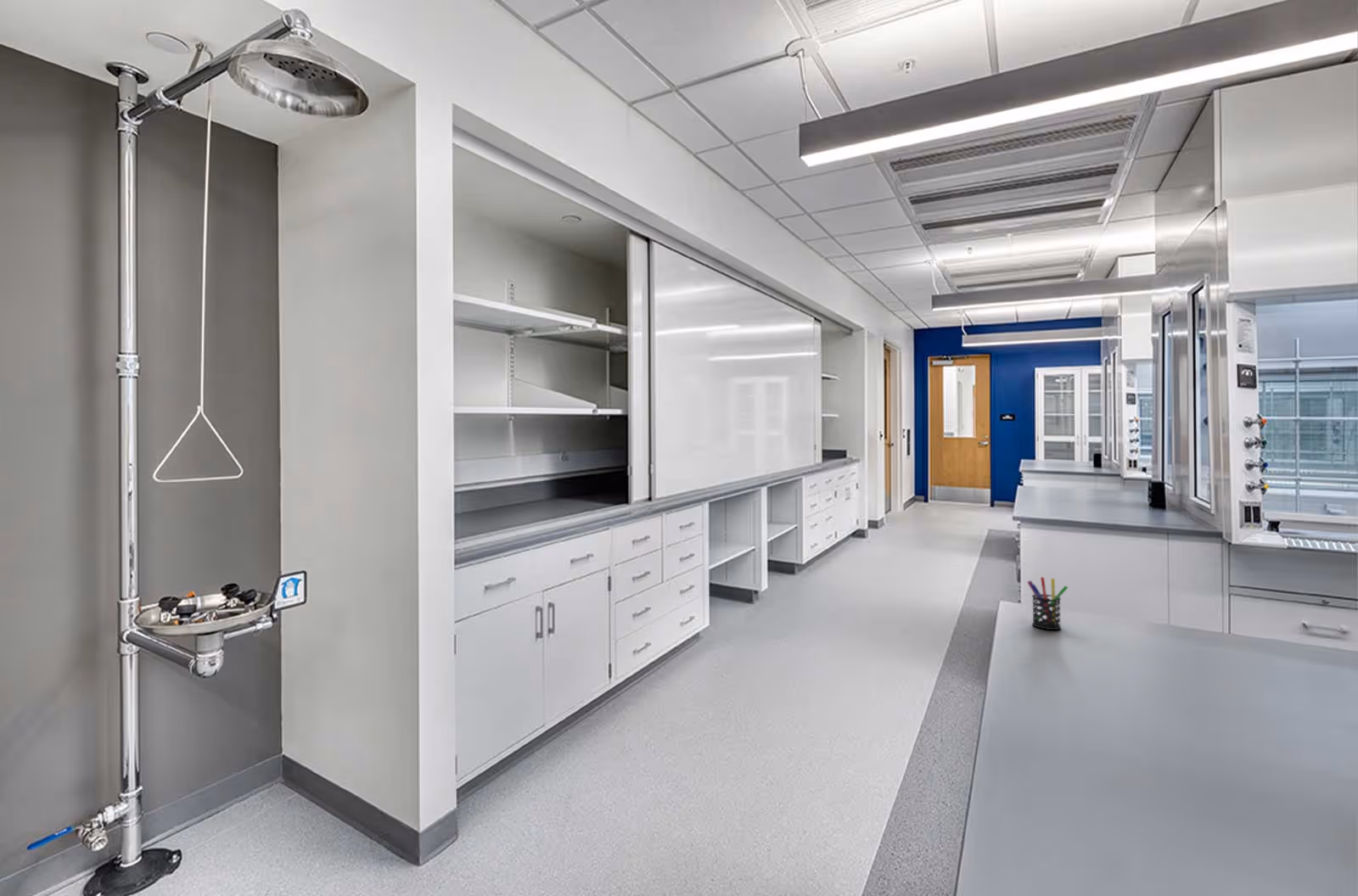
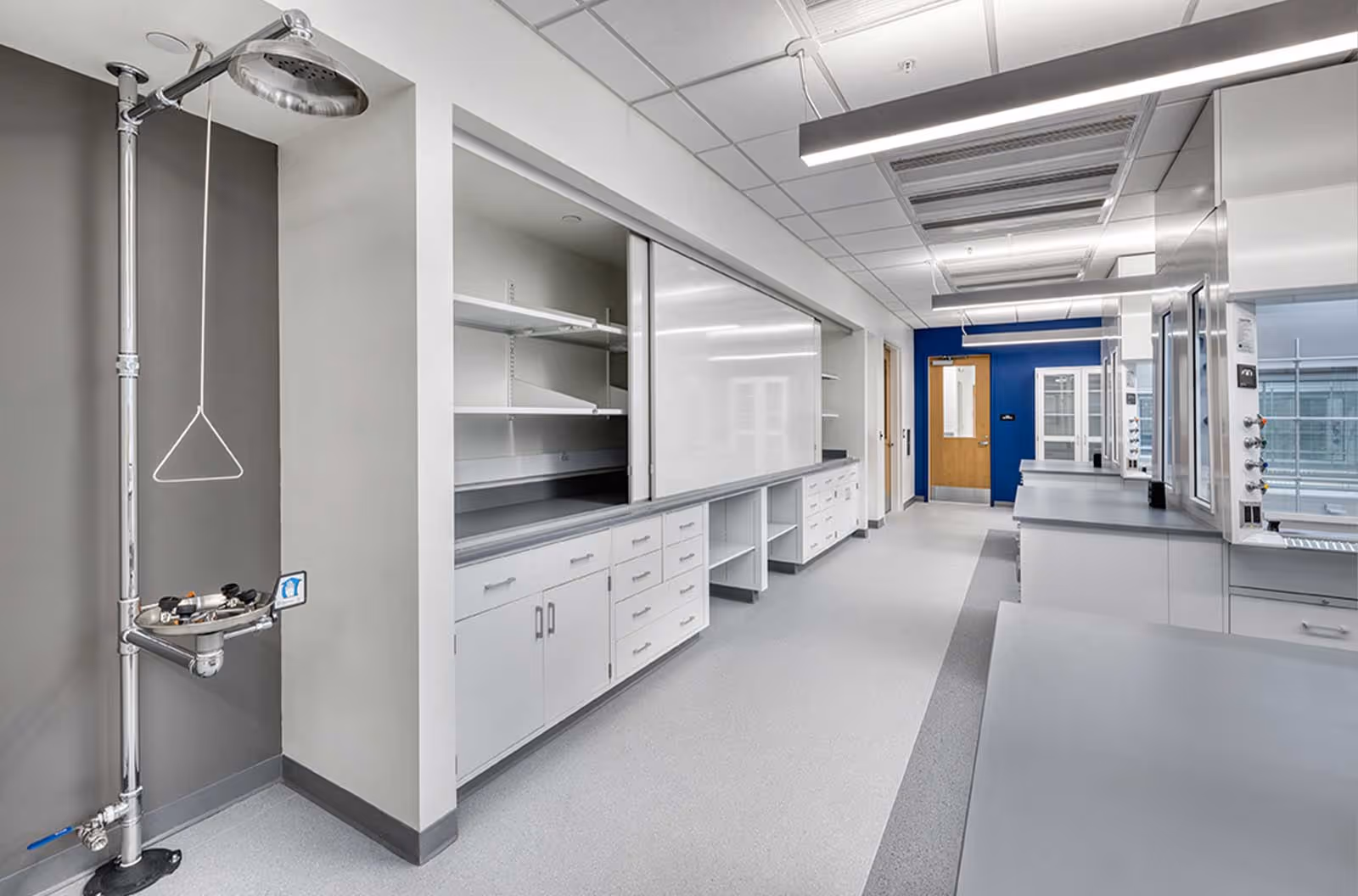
- pen holder (1049, 601)
